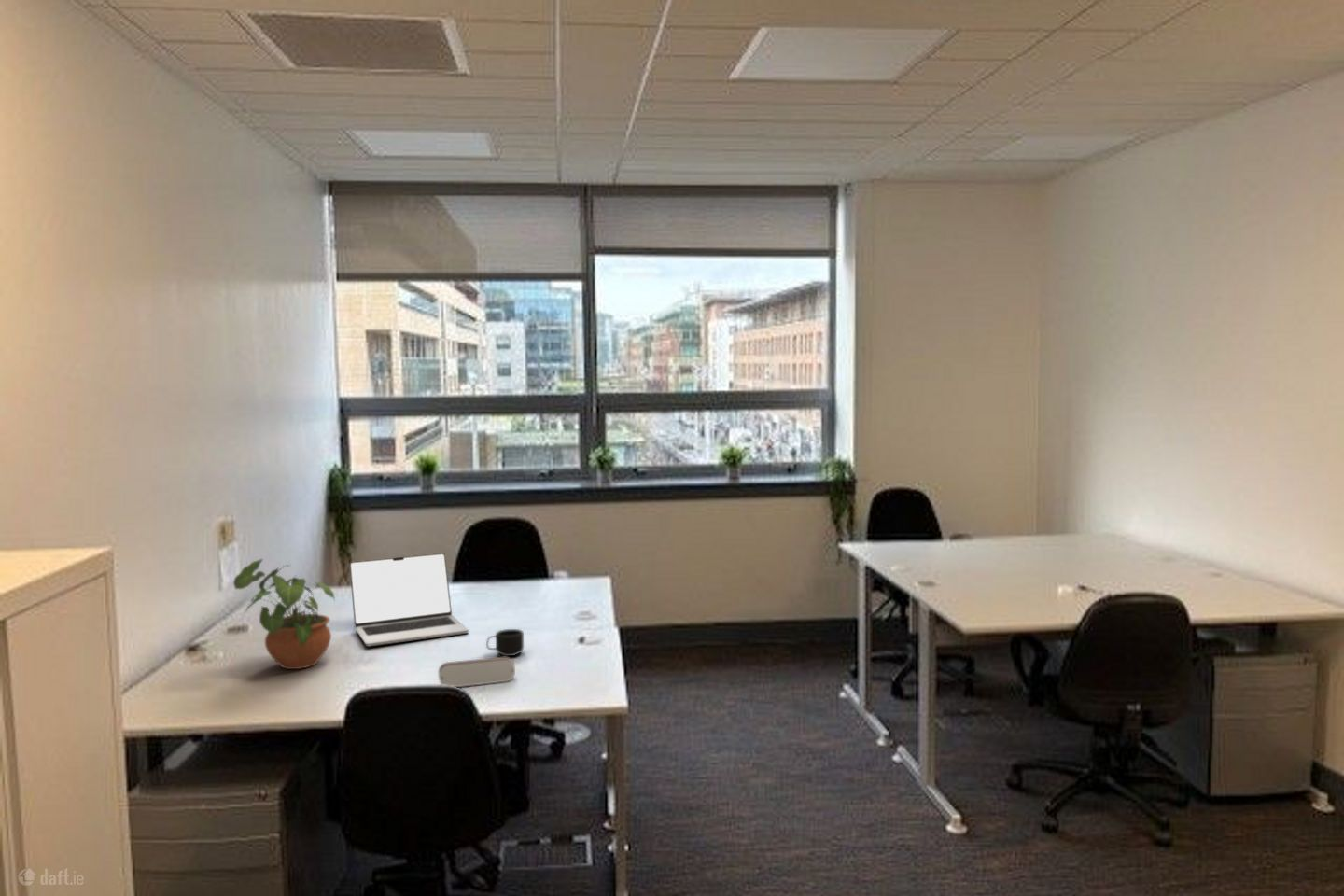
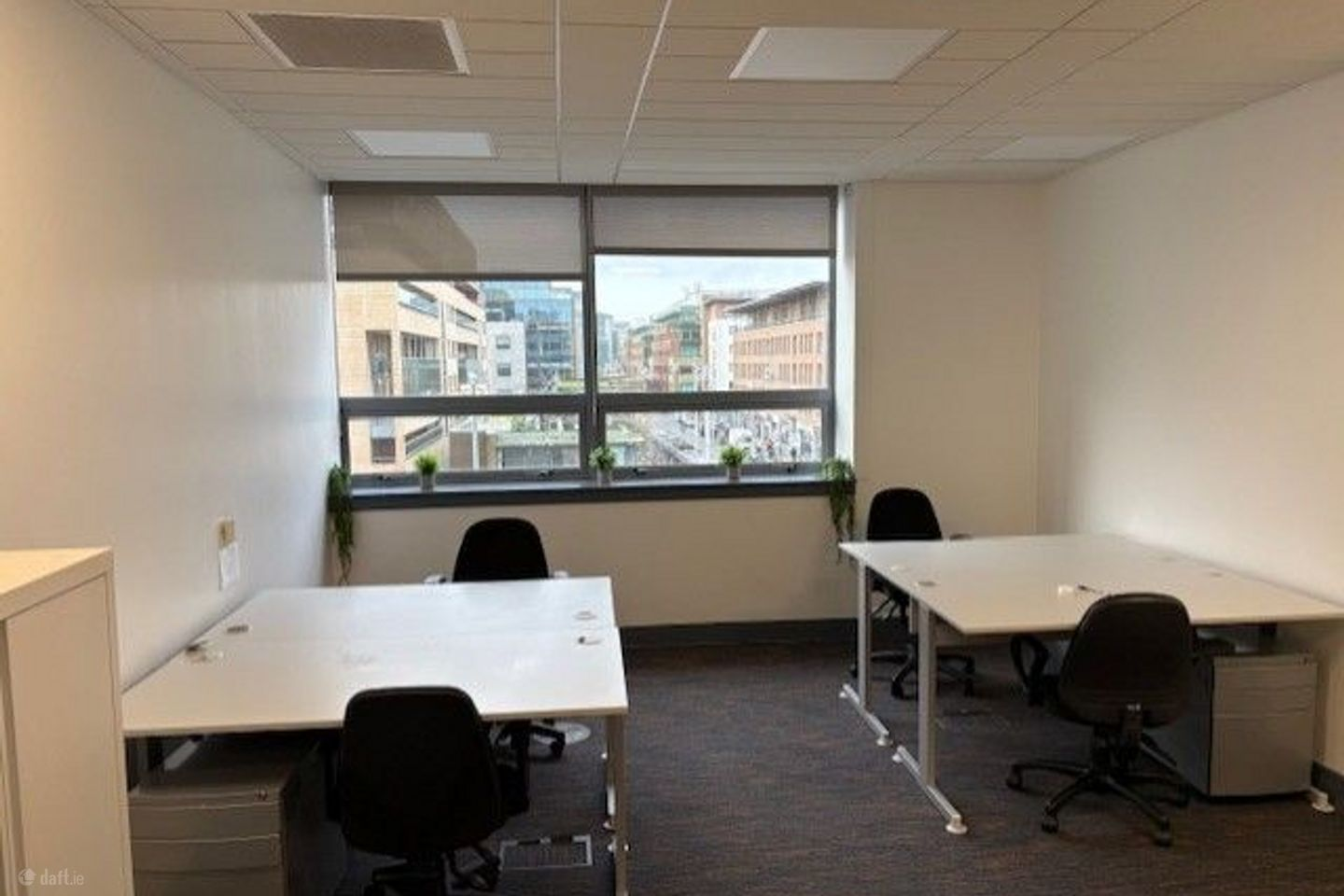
- laptop (408, 596)
- mug (505, 643)
- pencil case (477, 672)
- potted plant (283, 612)
